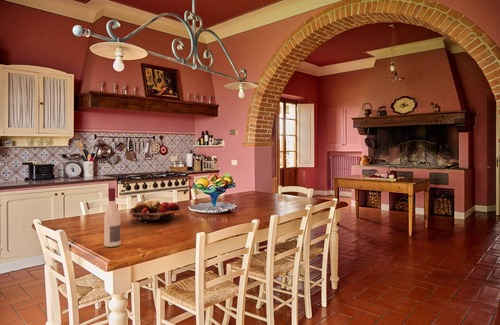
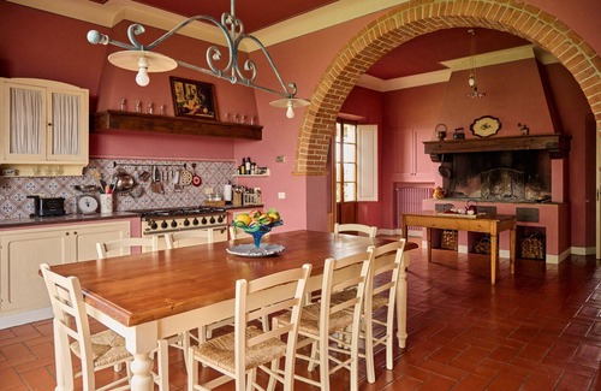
- alcohol (112, 216)
- fruit basket (155, 210)
